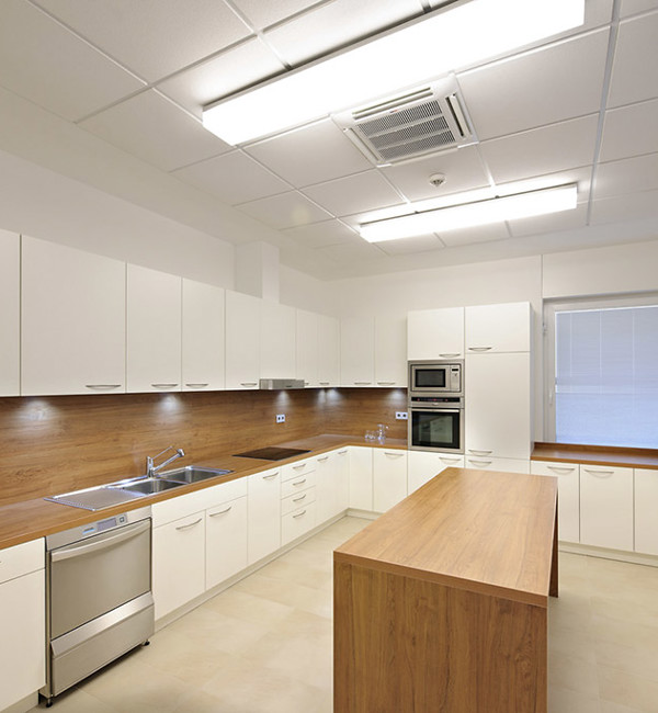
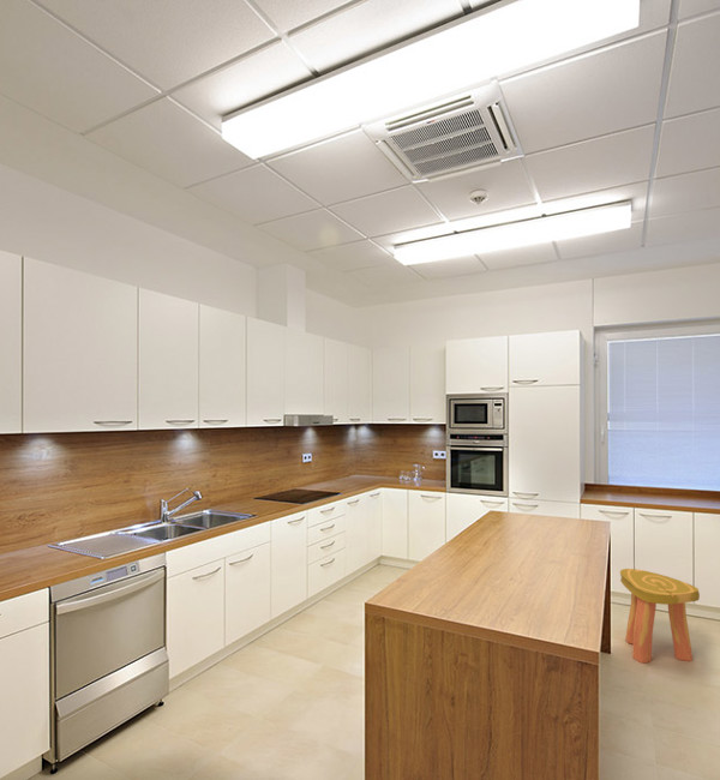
+ stool (654, 616)
